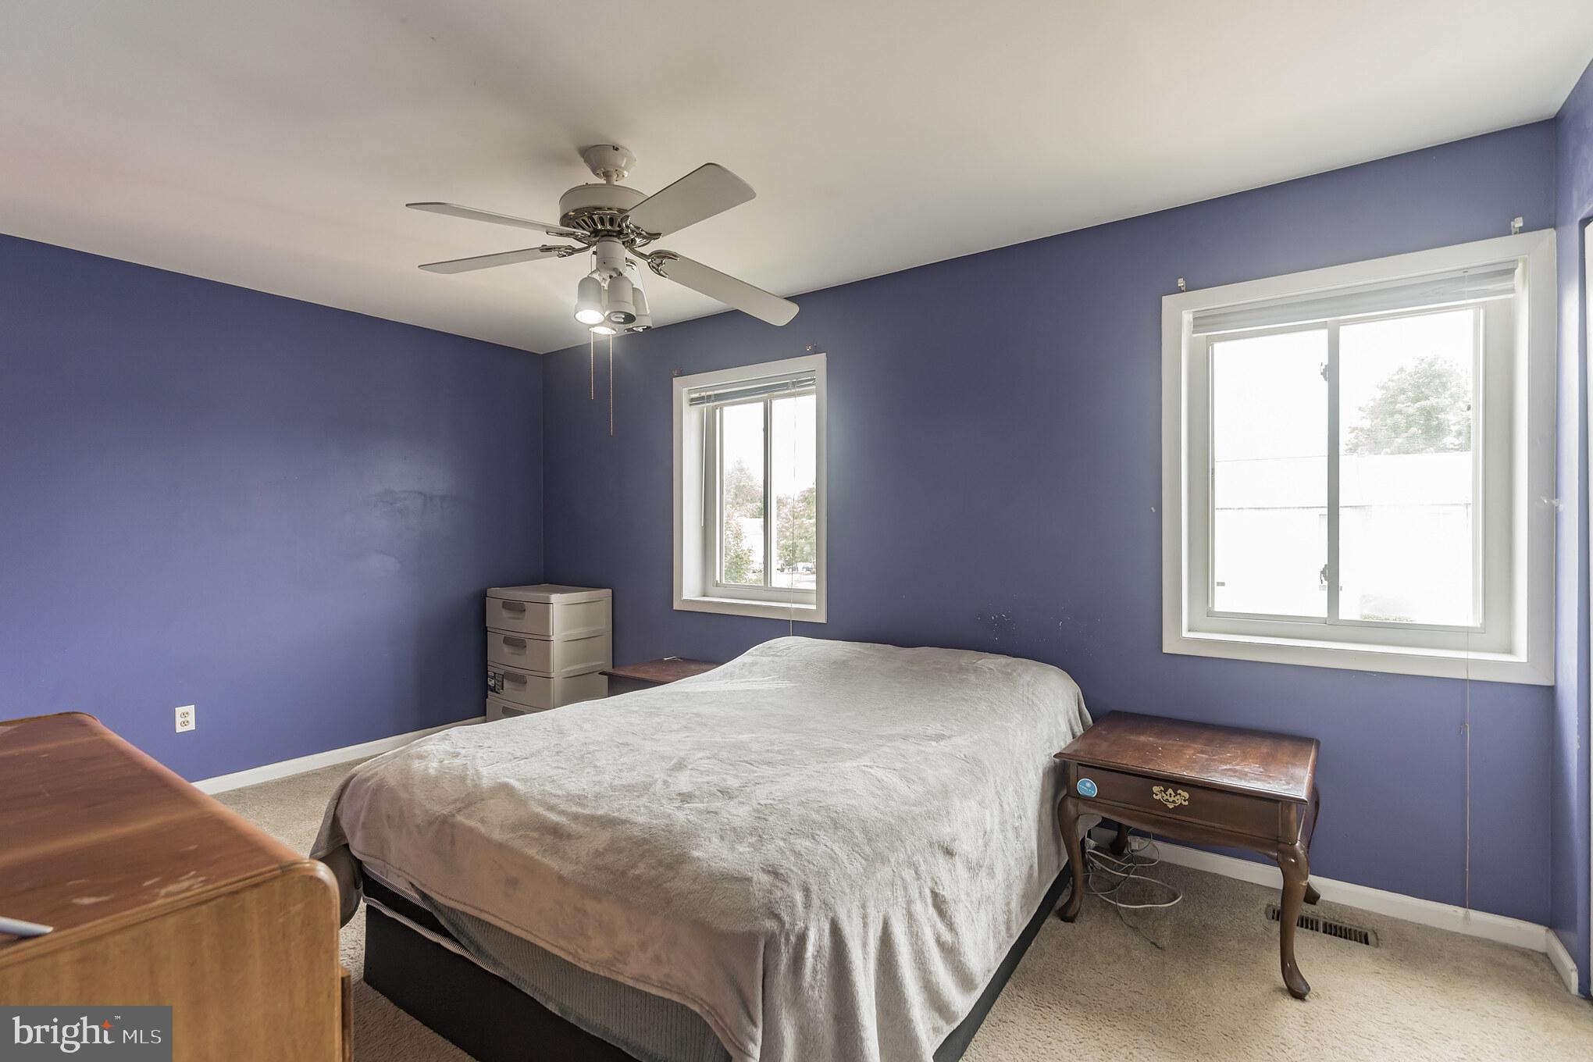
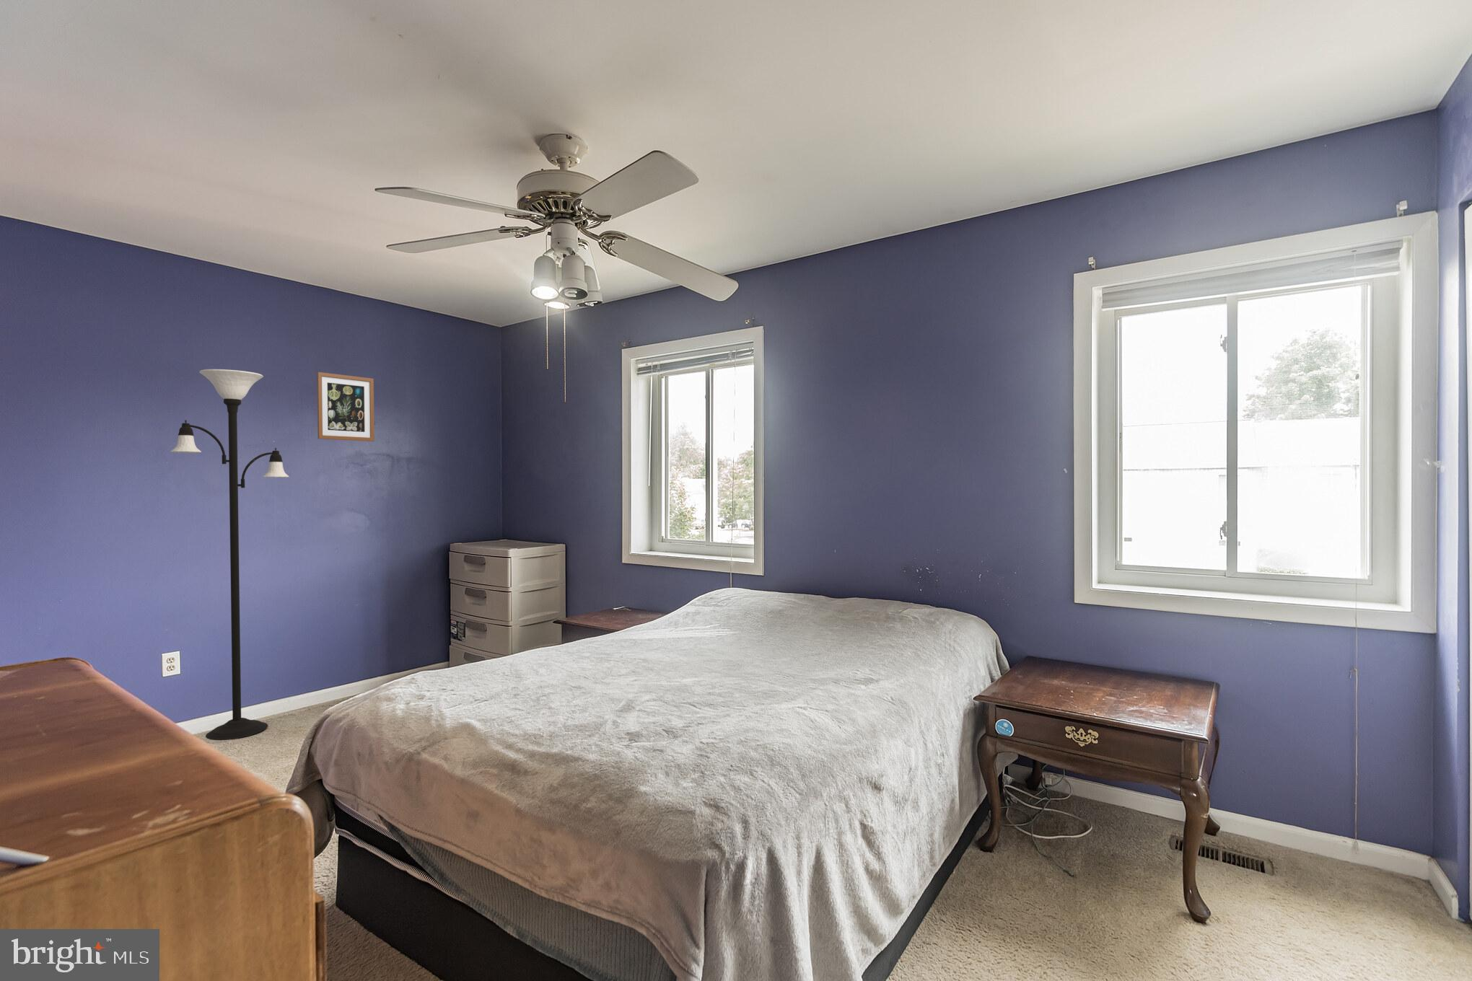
+ floor lamp (233, 553)
+ wall art (346, 407)
